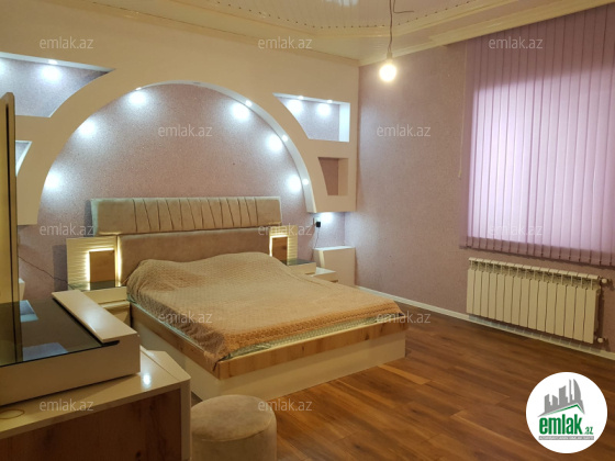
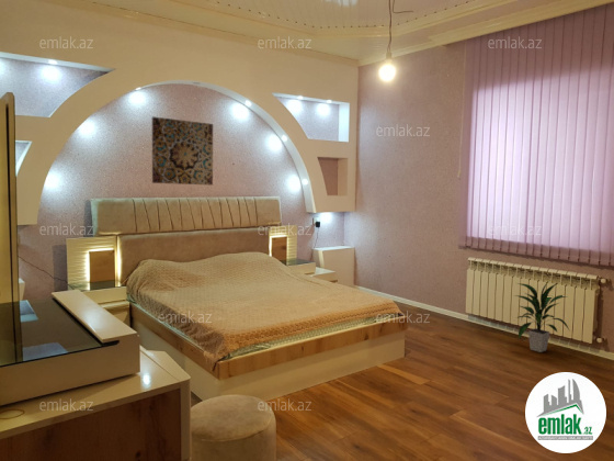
+ wall art (183, 153)
+ indoor plant (537, 314)
